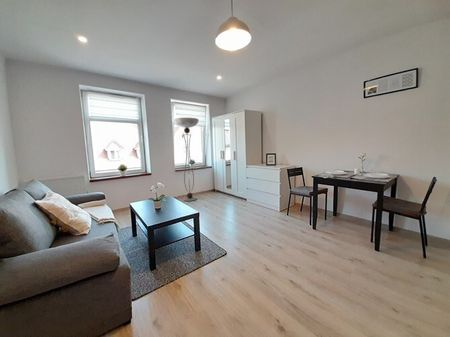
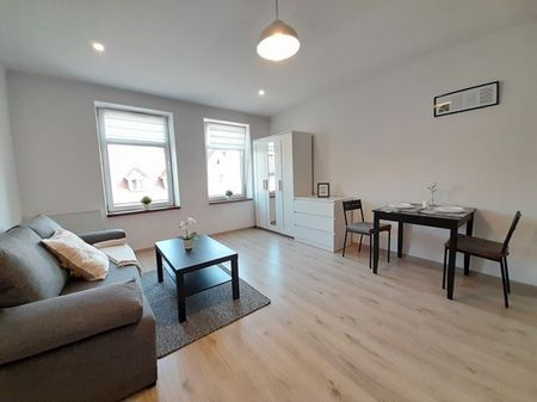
- floor lamp (188, 160)
